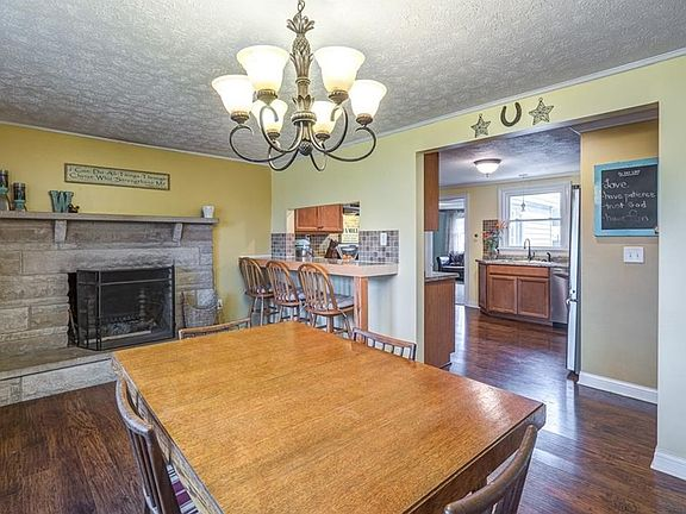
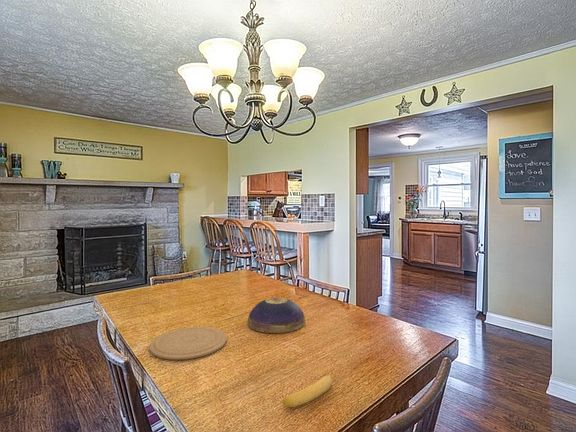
+ banana (310, 387)
+ decorative bowl (276, 310)
+ plate (189, 340)
